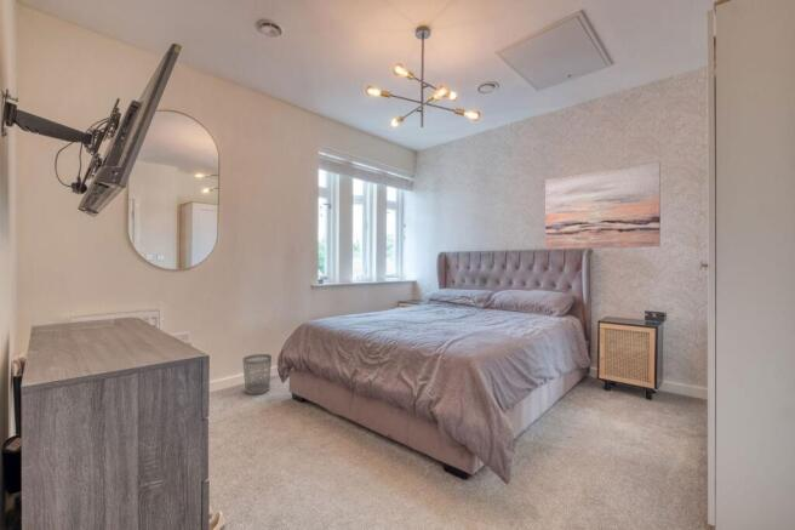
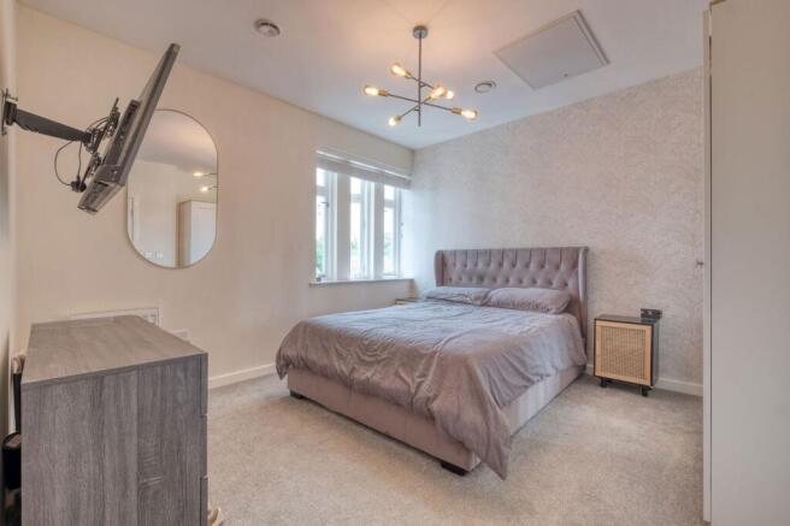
- wastebasket (257, 374)
- wall art (597, 210)
